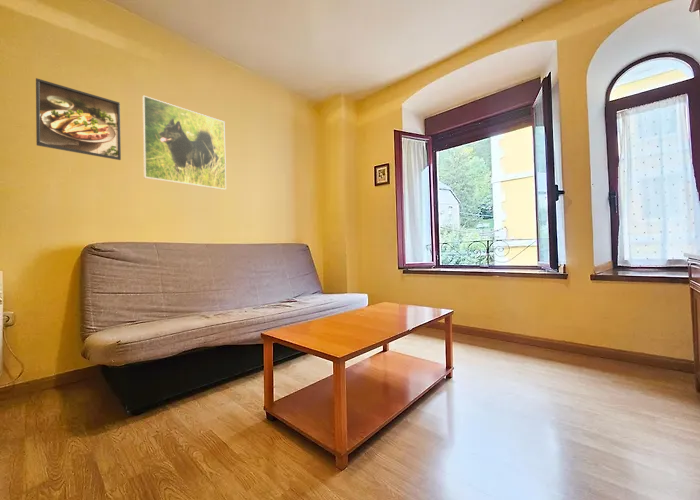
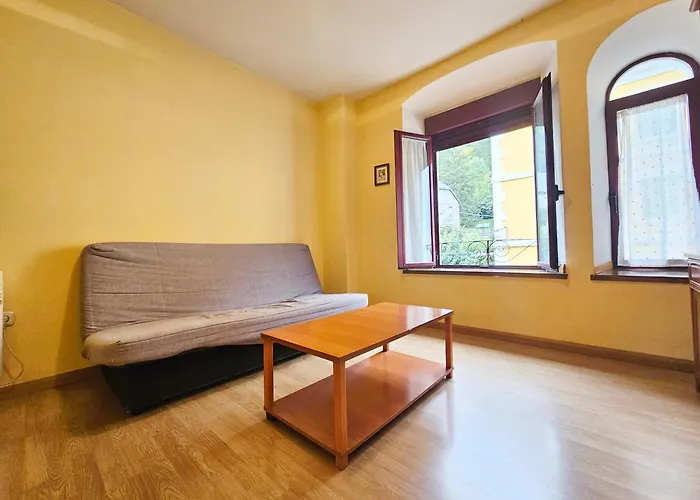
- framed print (187, 147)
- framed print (81, 122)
